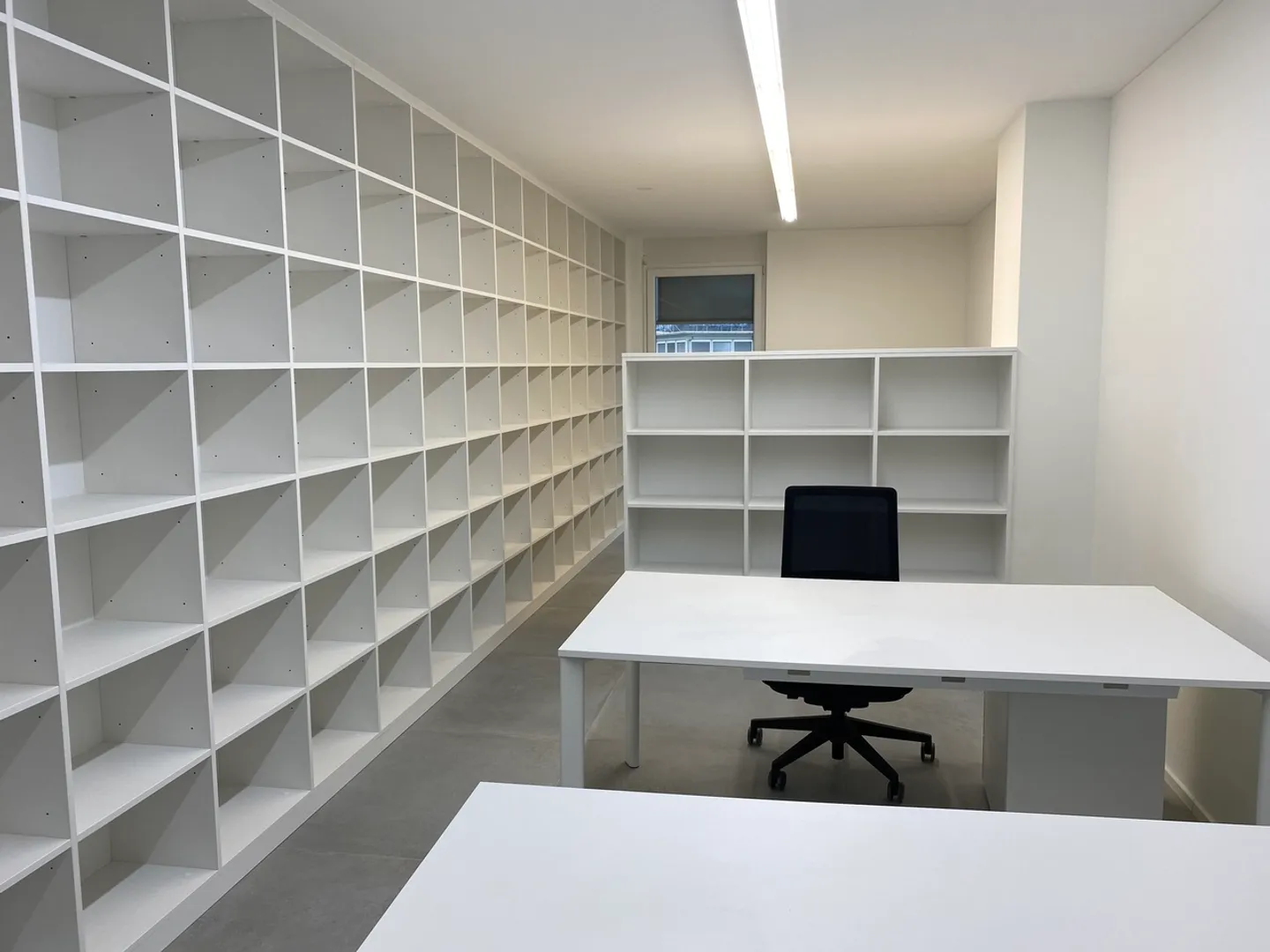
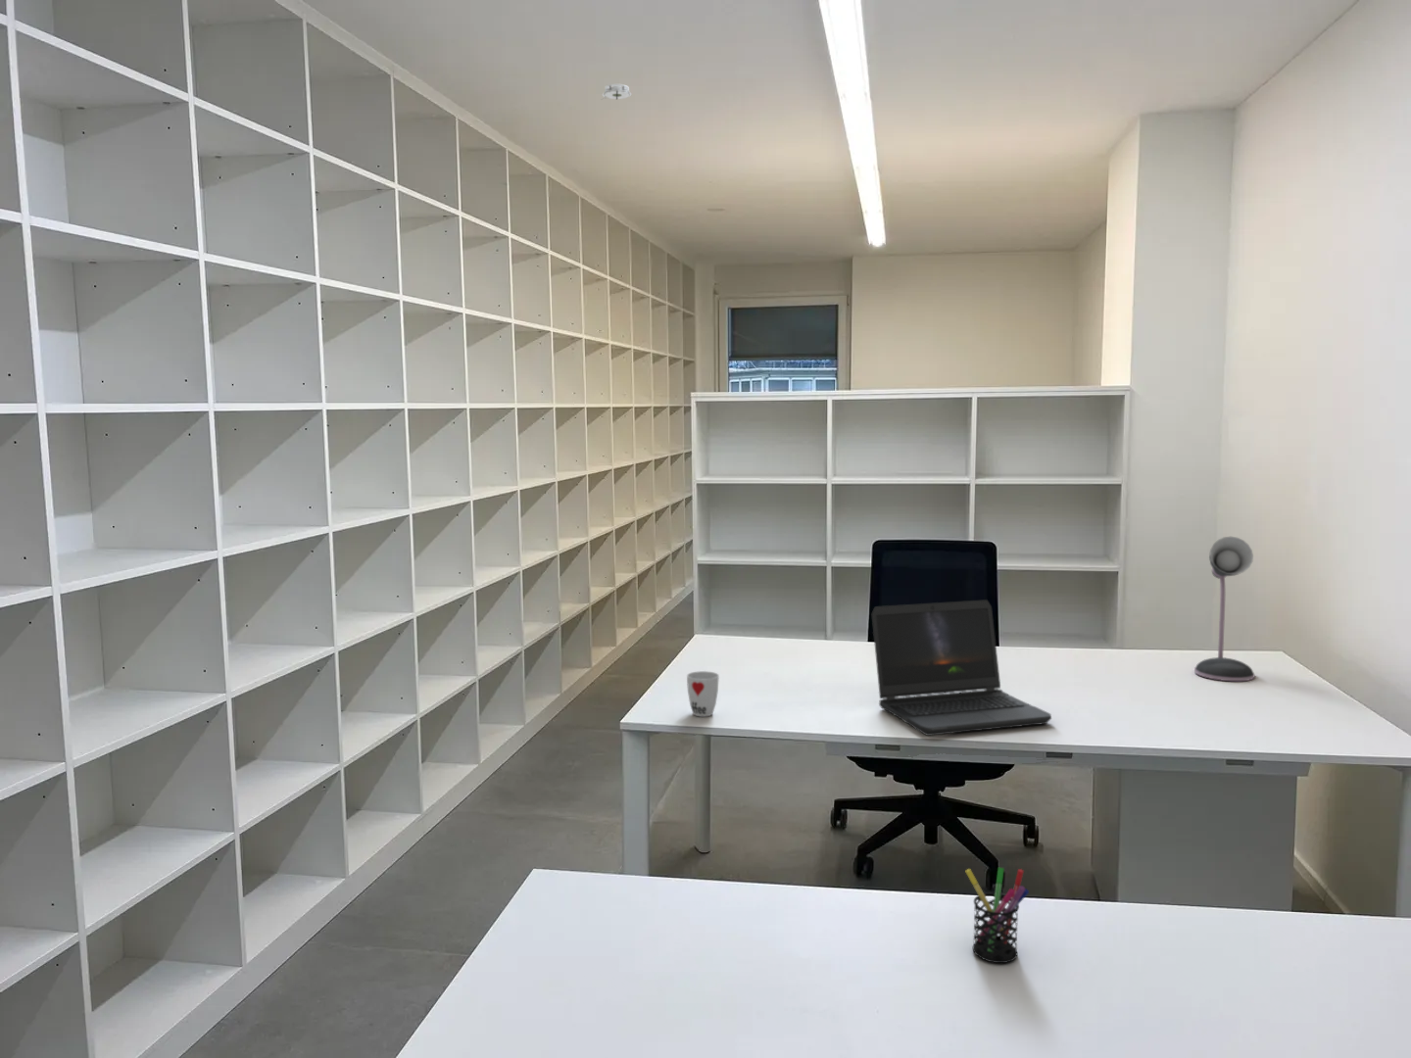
+ laptop computer (959, 663)
+ smoke detector (616, 91)
+ desk lamp (1224, 605)
+ pen holder (999, 907)
+ cup (702, 693)
